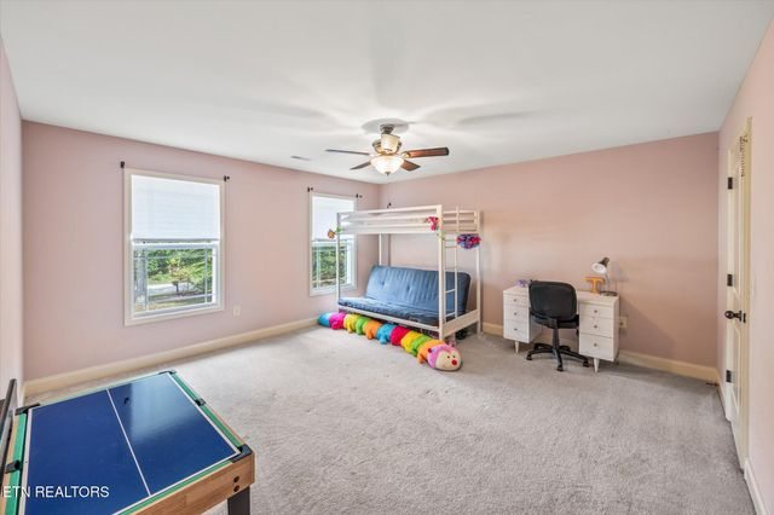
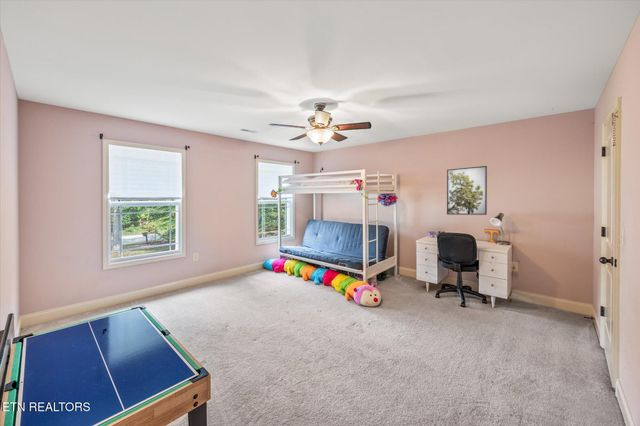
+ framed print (466, 191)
